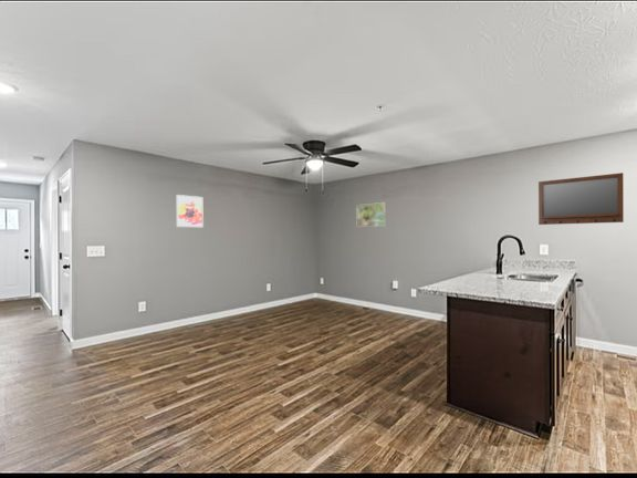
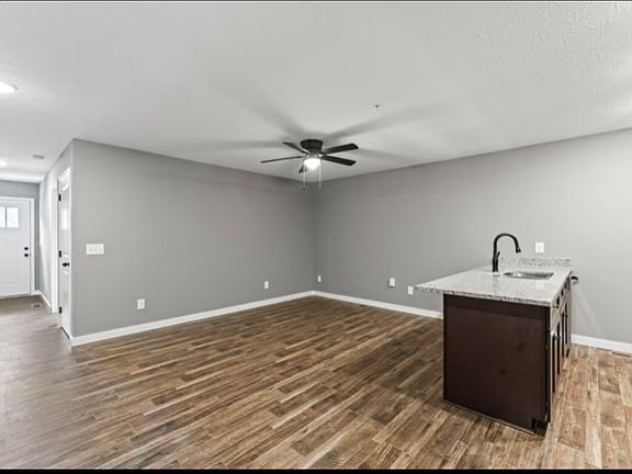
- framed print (189, 211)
- home mirror (577, 200)
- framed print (370, 215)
